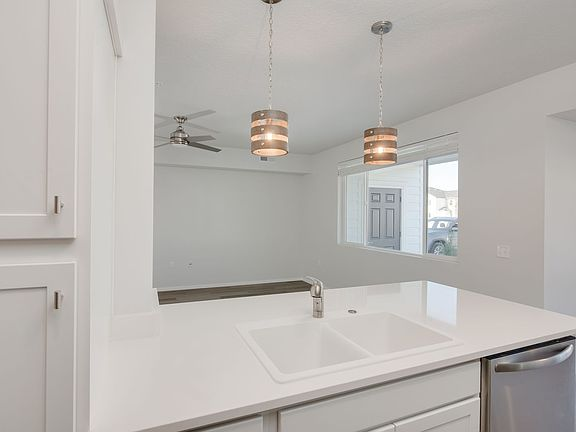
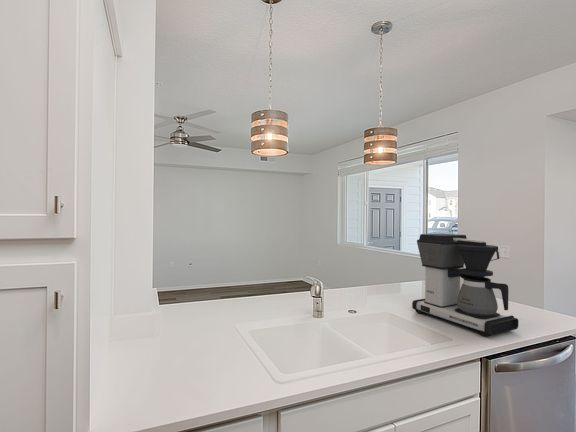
+ coffee maker (461, 277)
